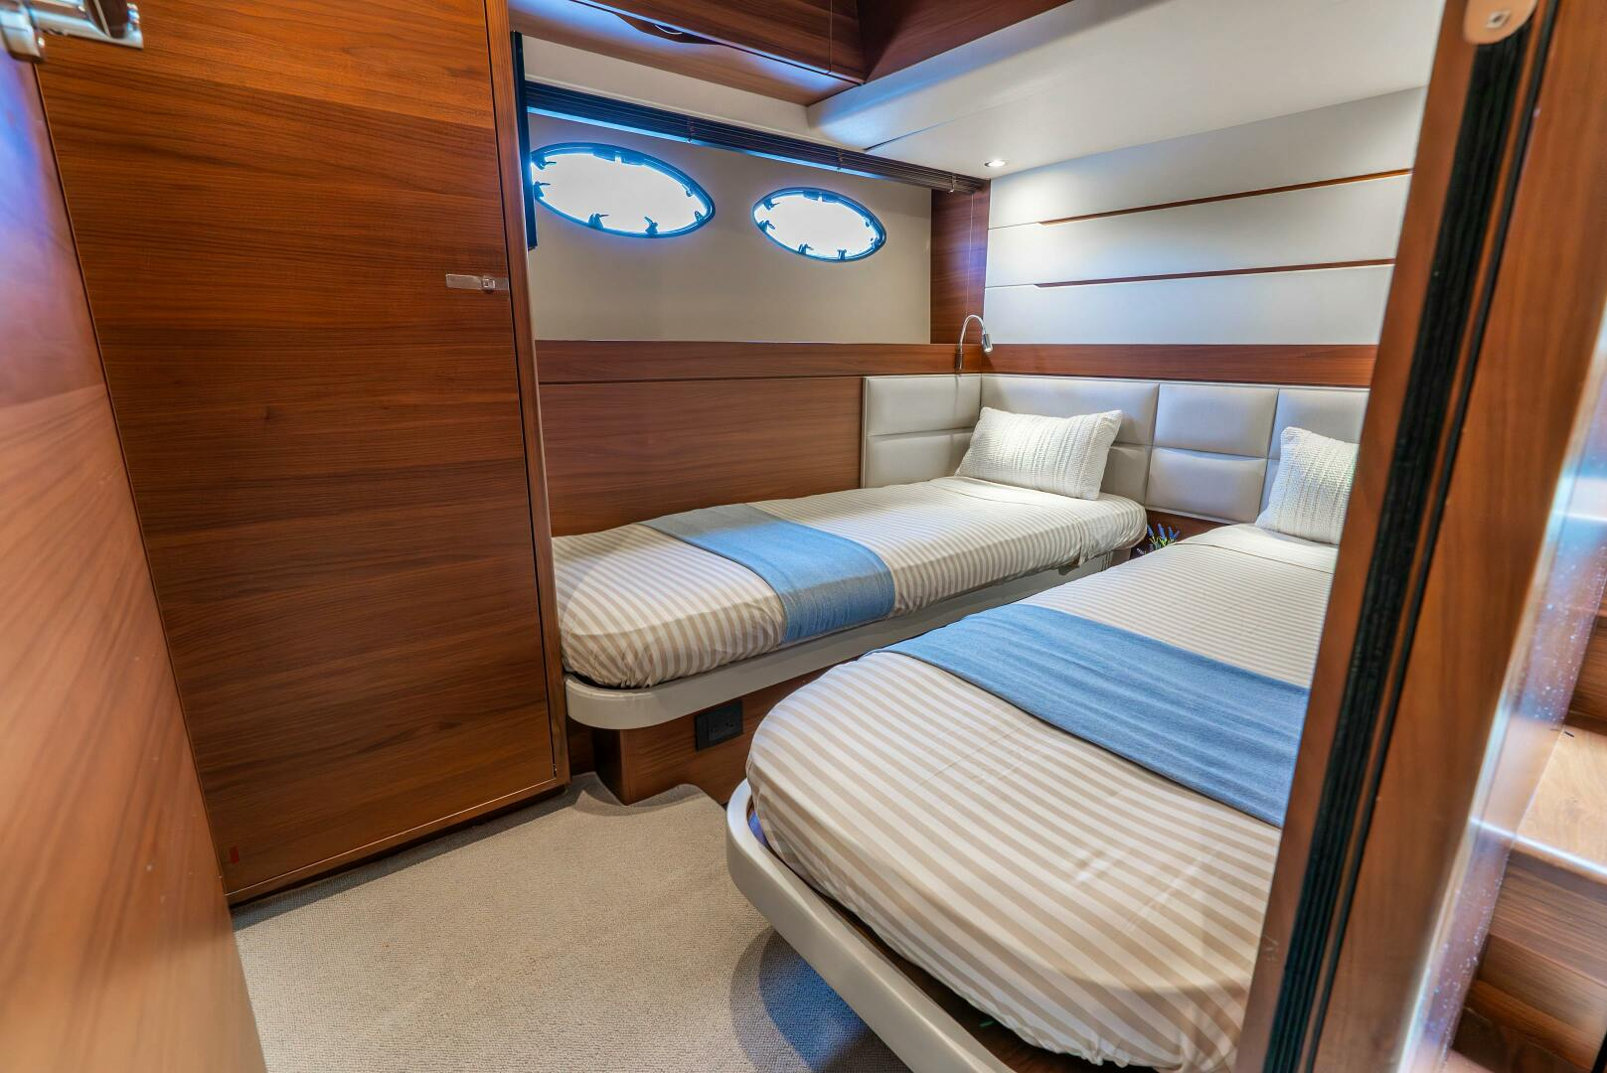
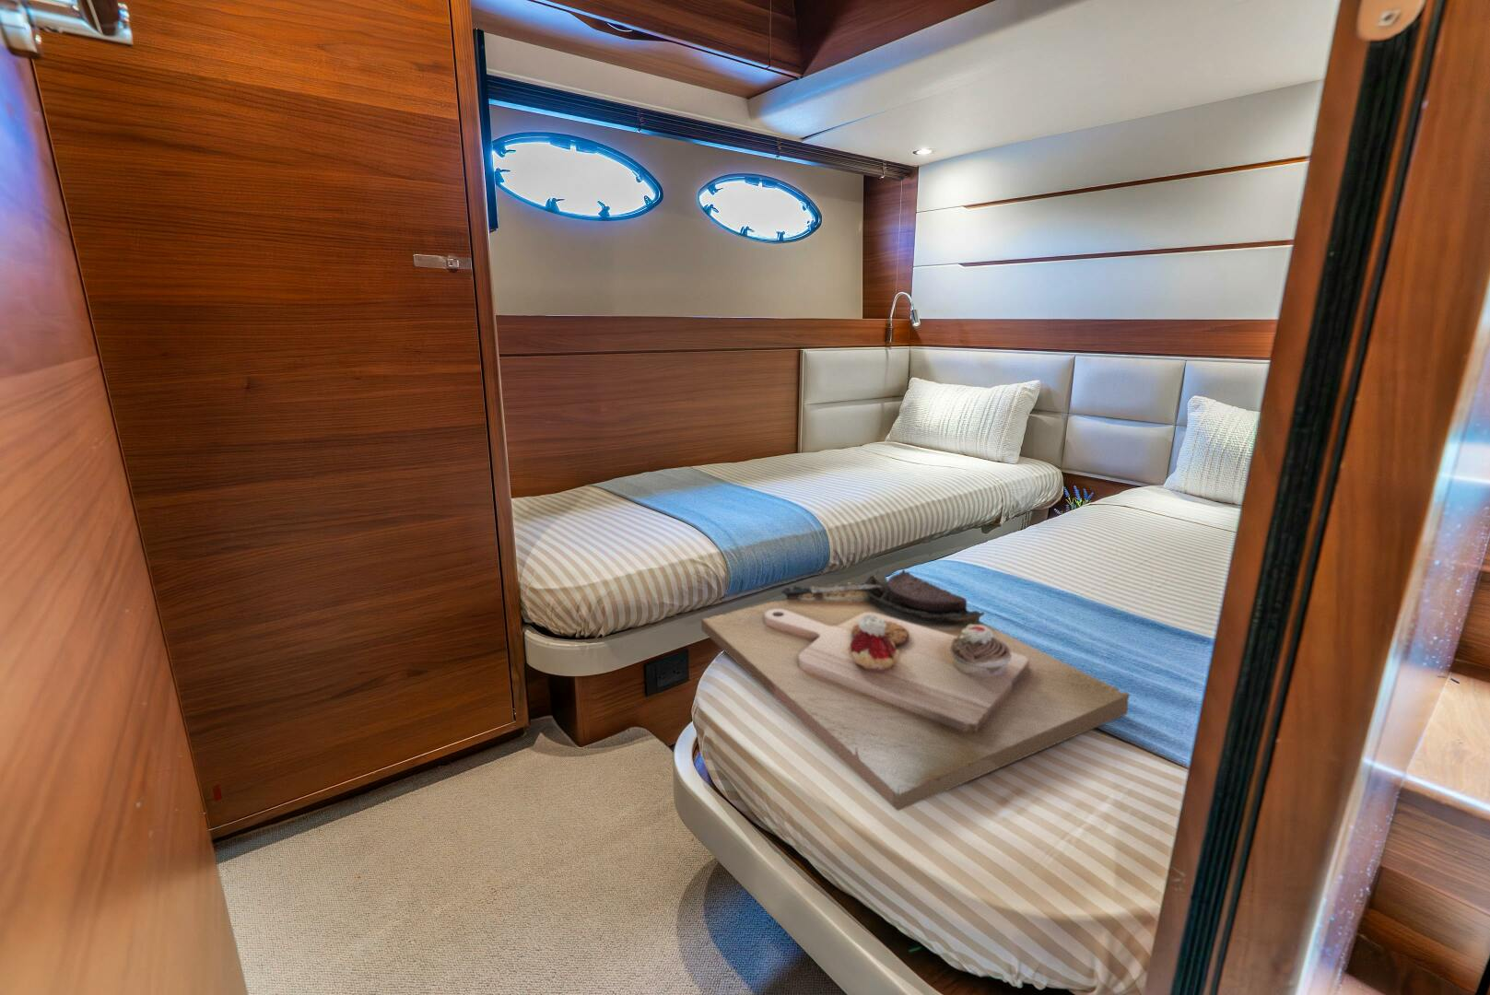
+ decorative tray (890, 635)
